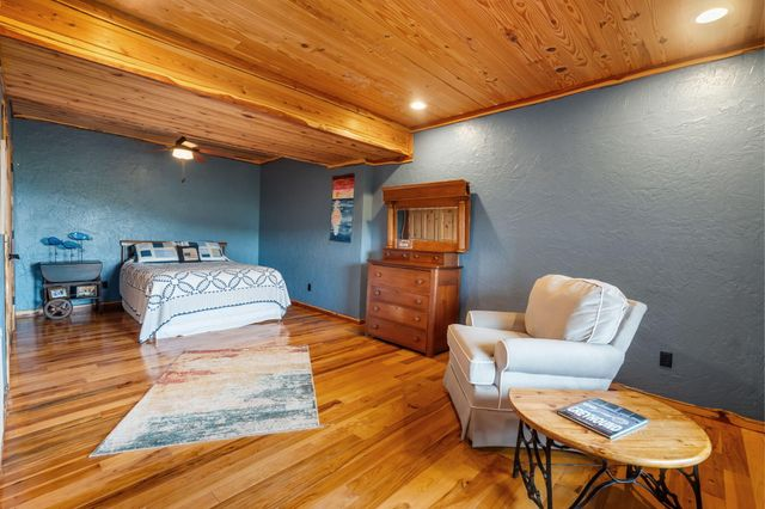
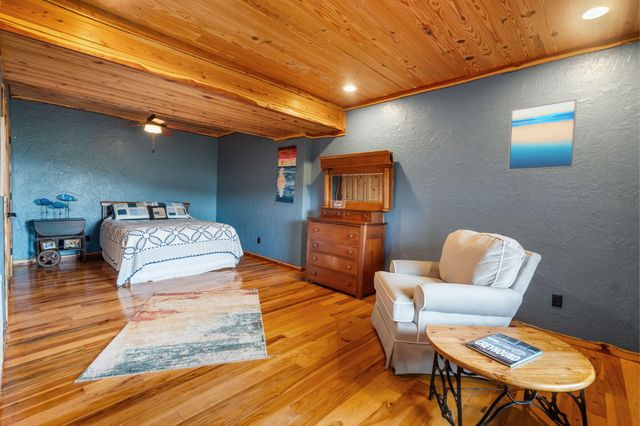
+ wall art (540, 137)
